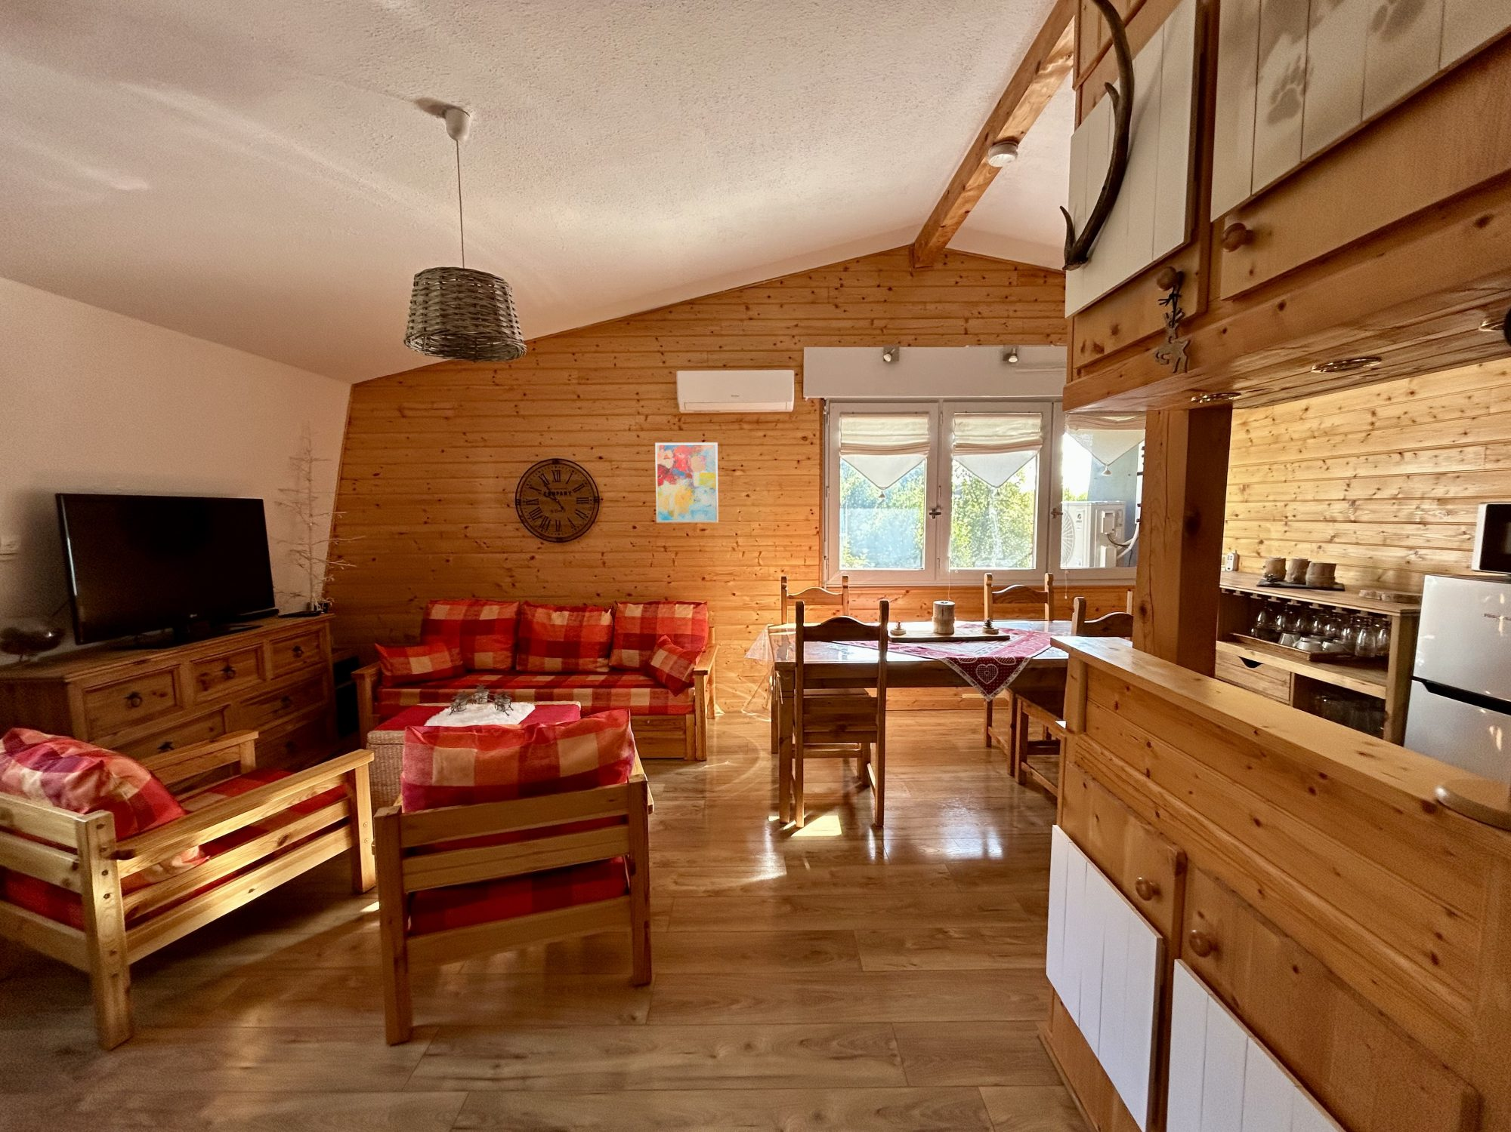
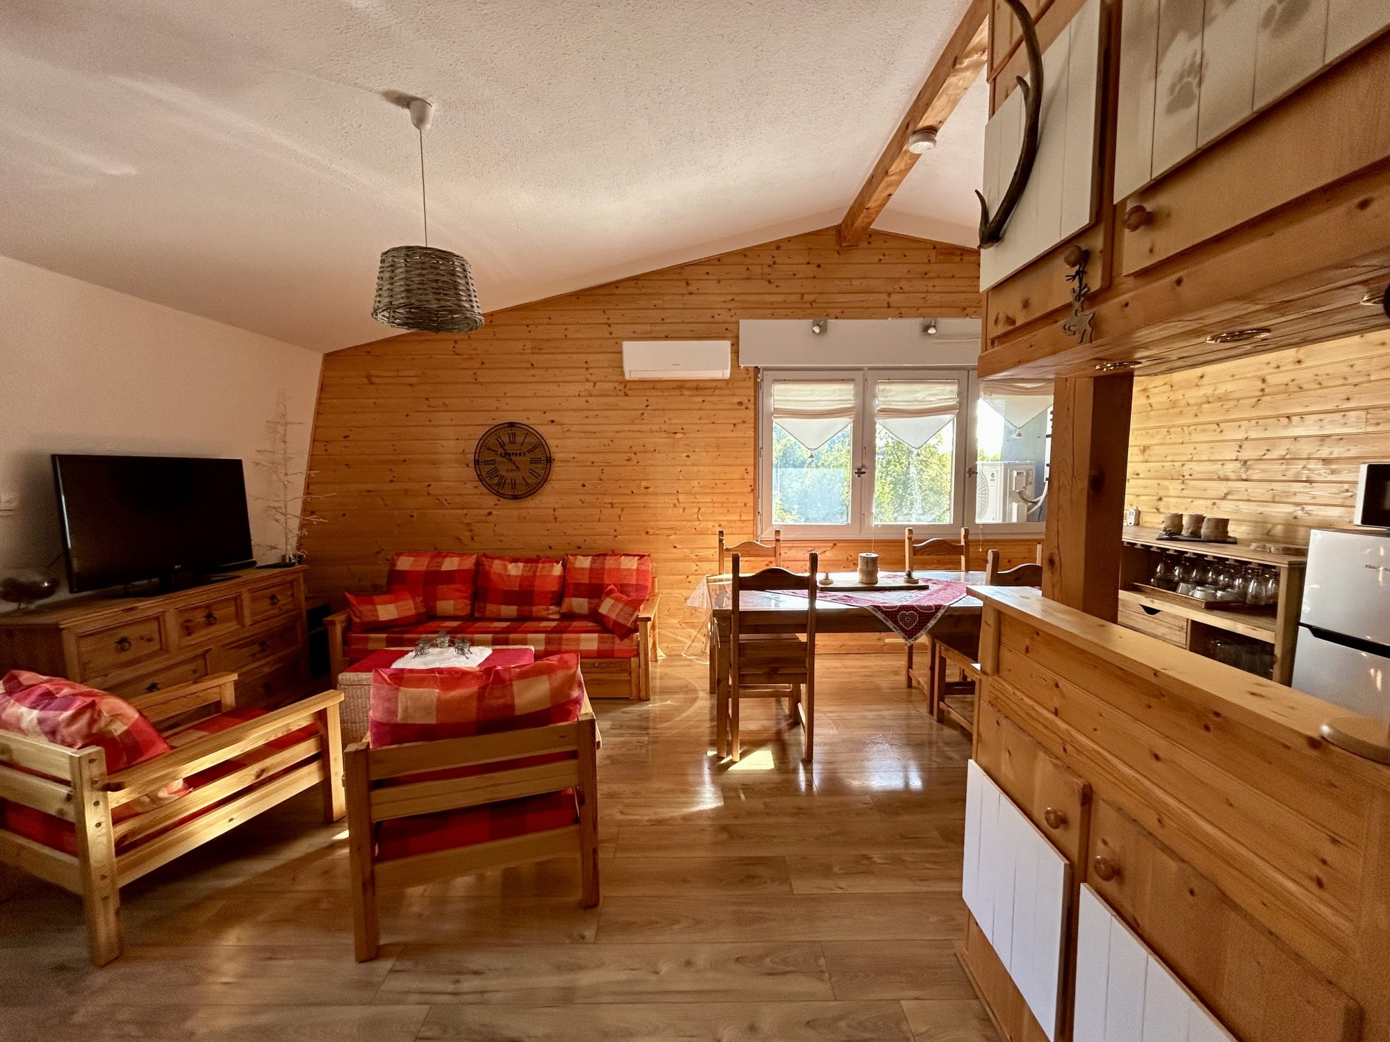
- wall art (686, 483)
